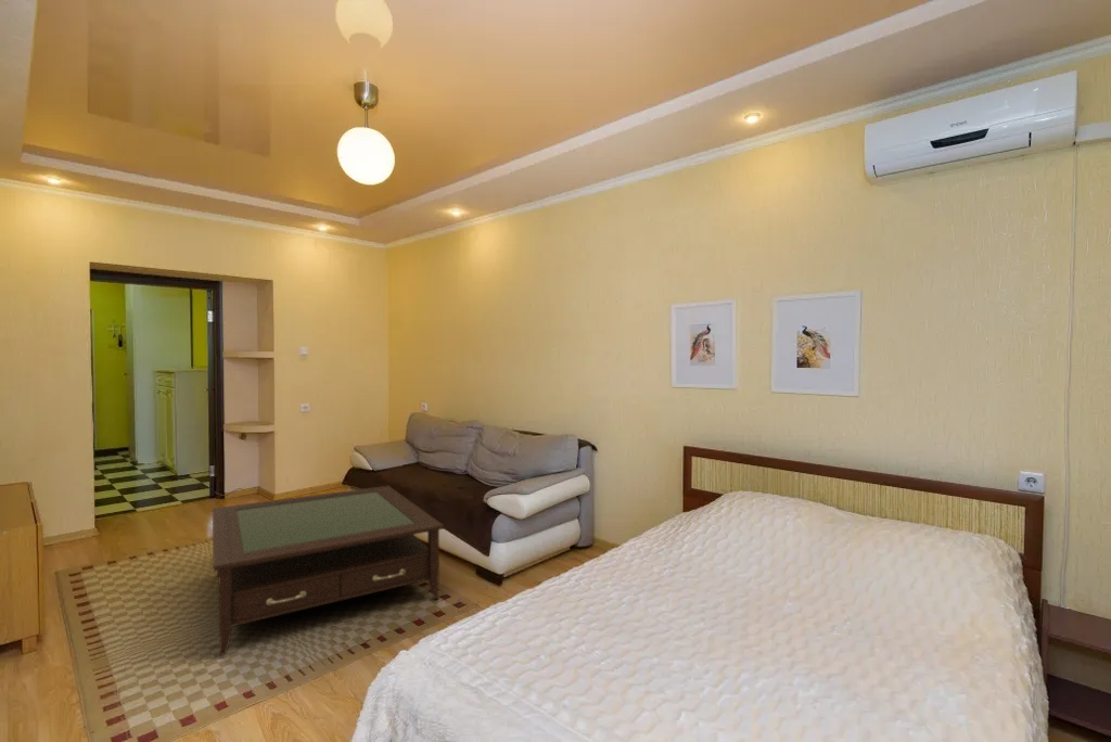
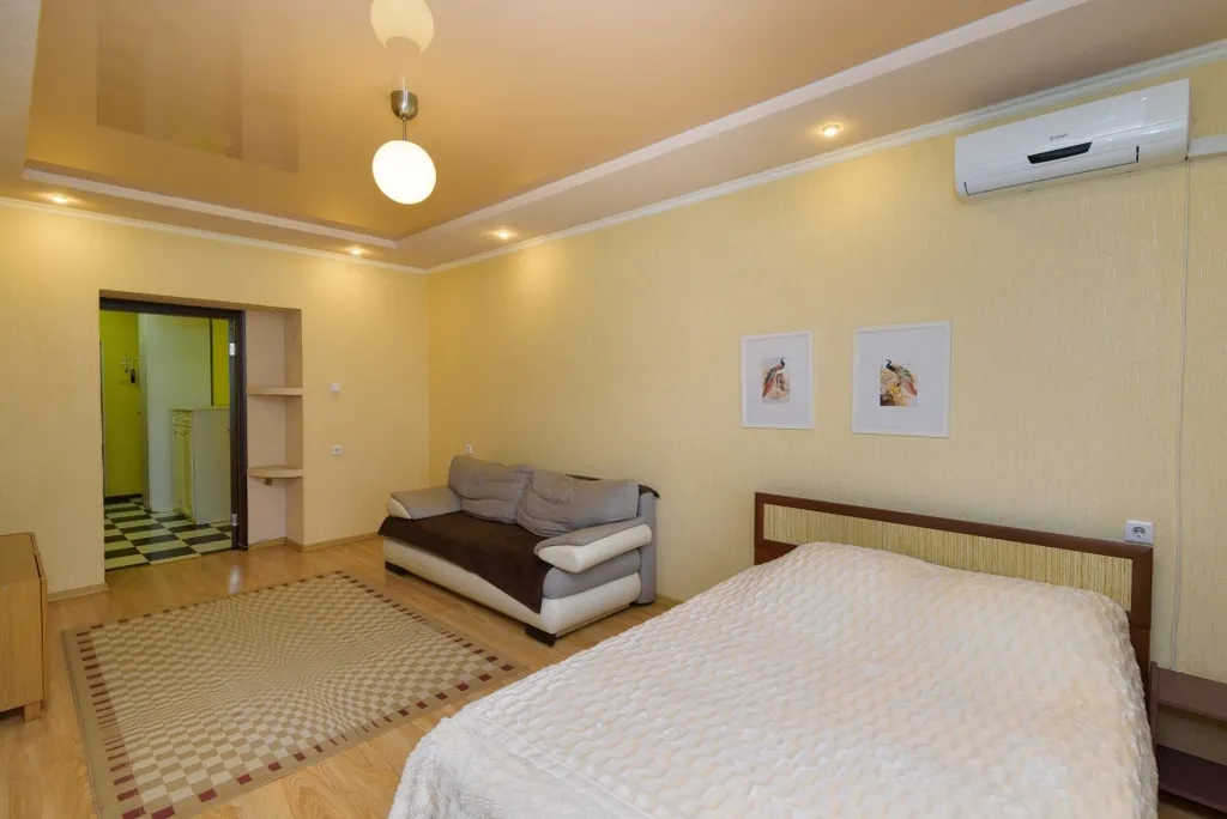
- coffee table (322, 551)
